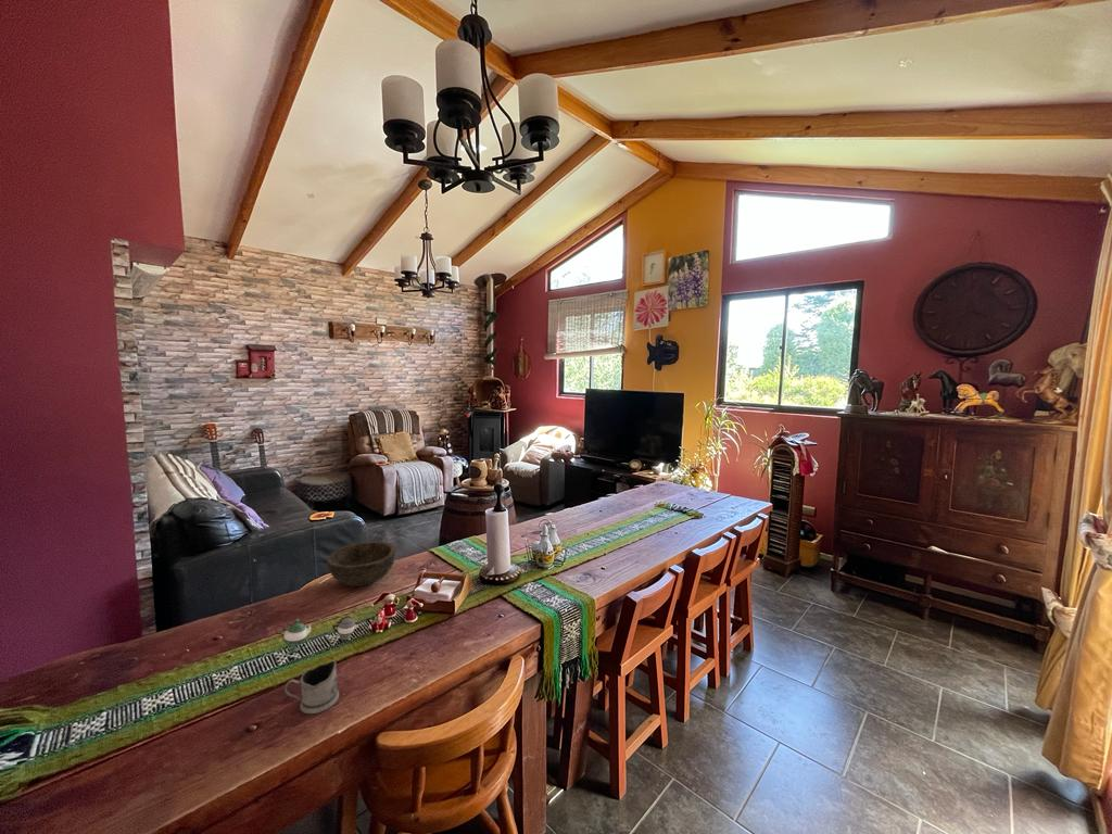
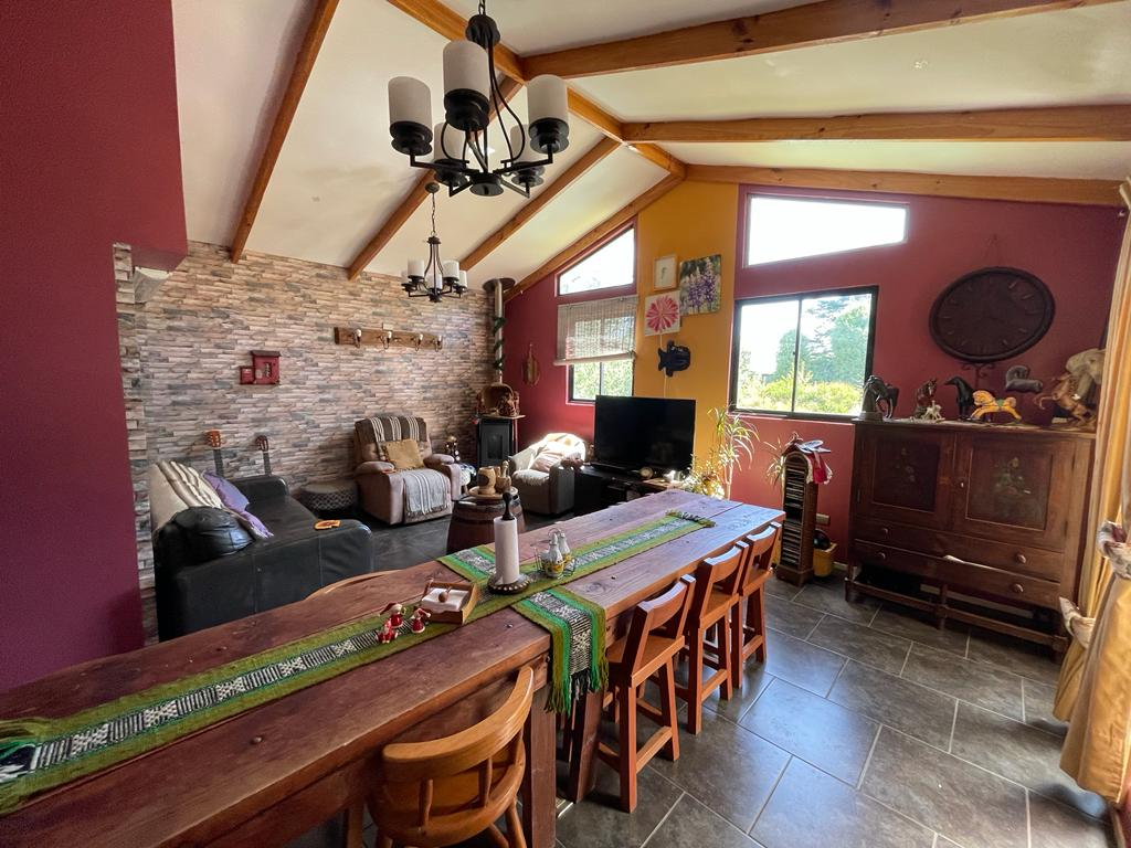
- bowl (363, 567)
- tea glass holder (312, 685)
- teapot (309, 629)
